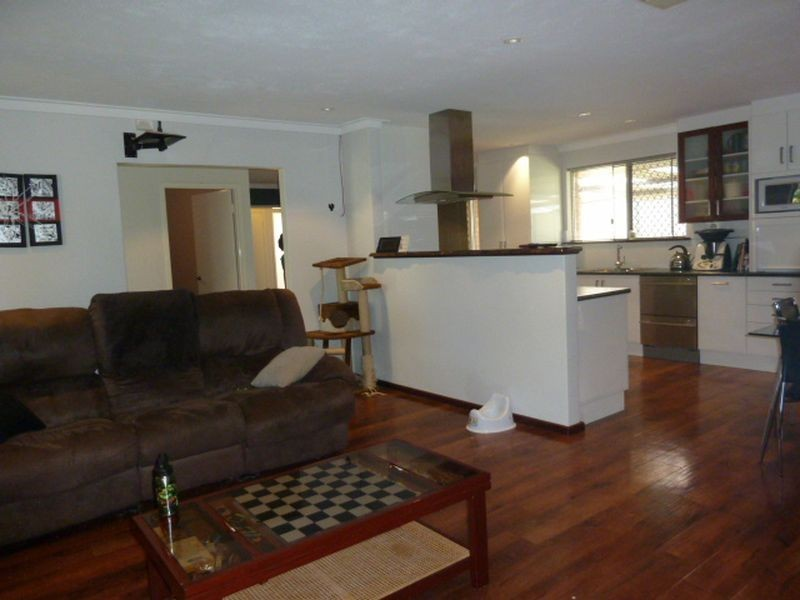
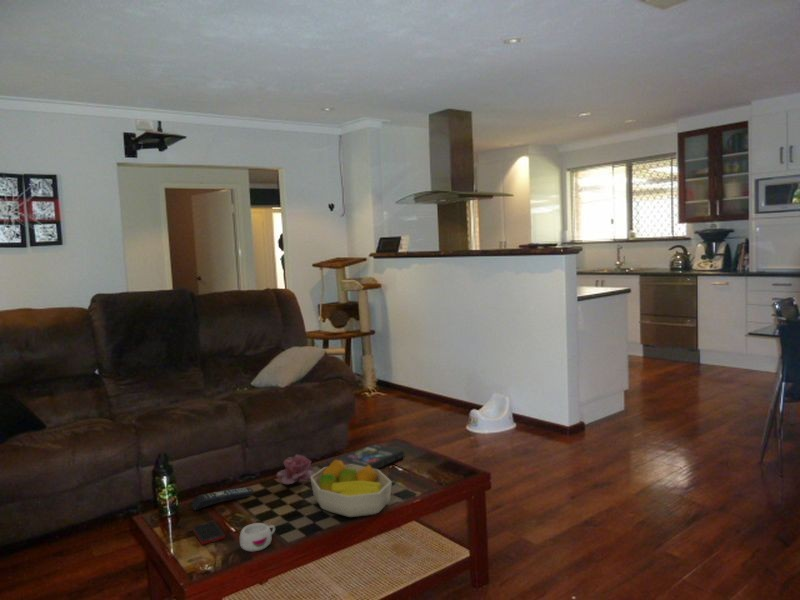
+ fruit bowl (350, 486)
+ book (367, 459)
+ remote control (223, 496)
+ mug (258, 535)
+ flower (296, 470)
+ cell phone (208, 532)
